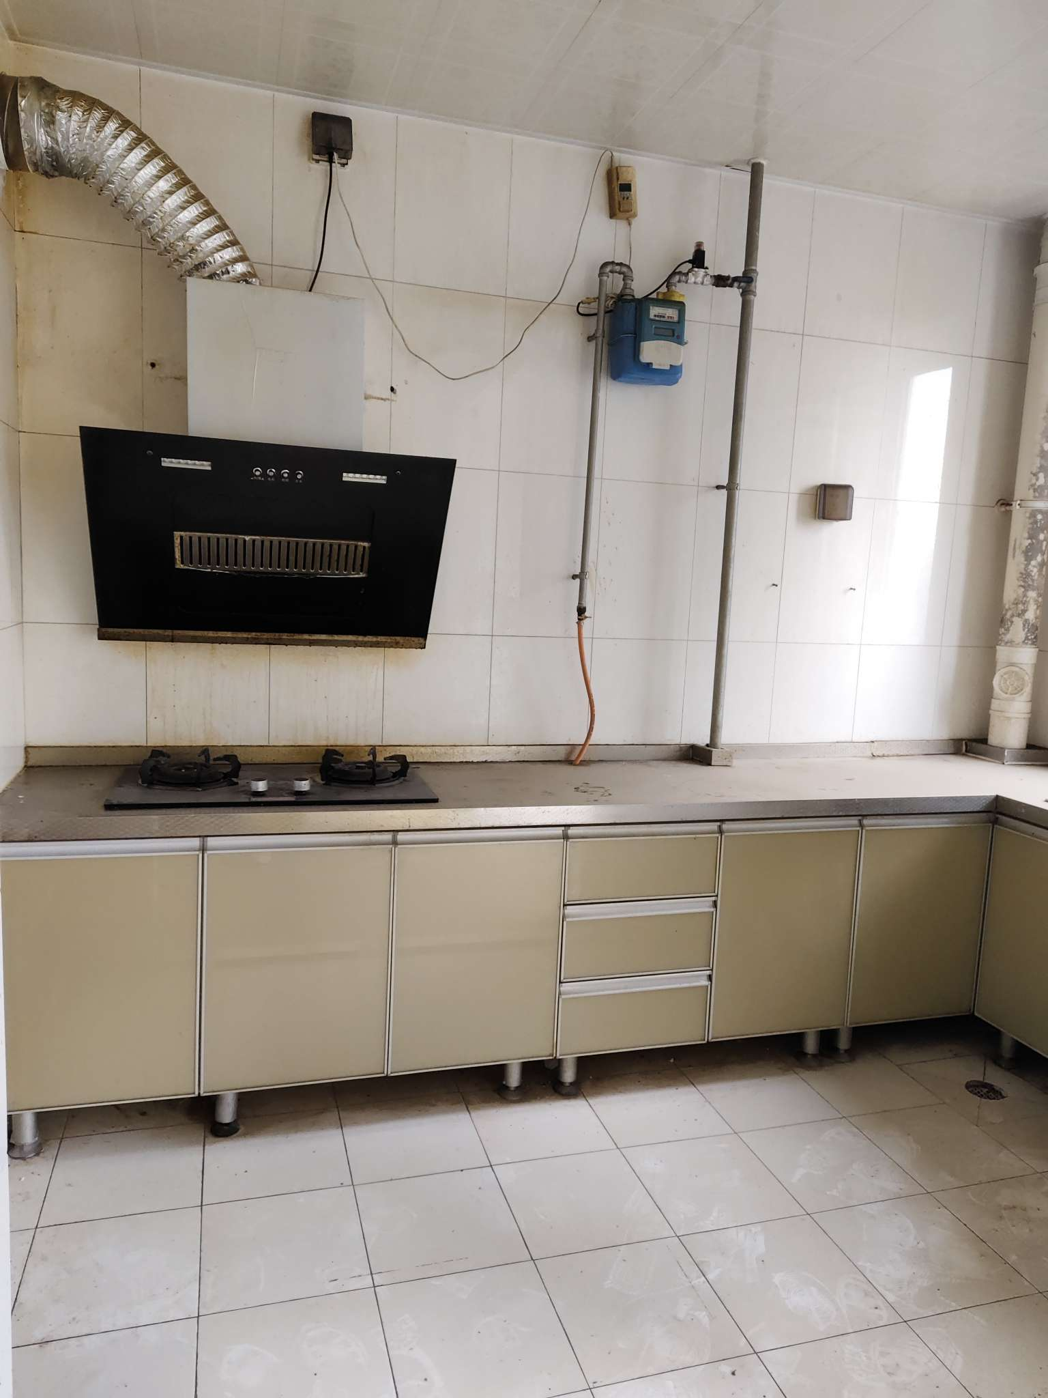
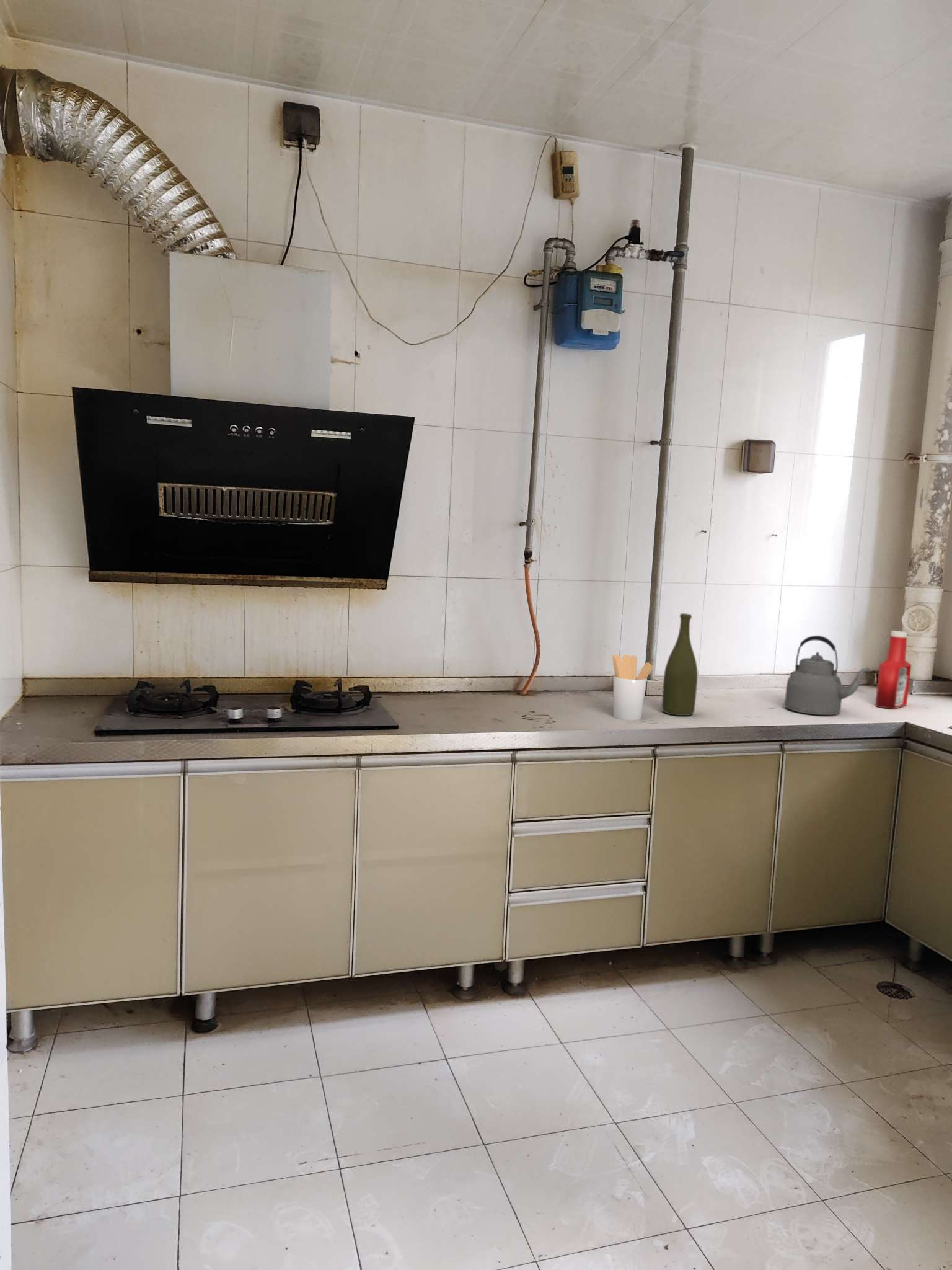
+ soap bottle (895, 668)
+ bottle (682, 664)
+ utensil holder (627, 685)
+ kettle (828, 675)
